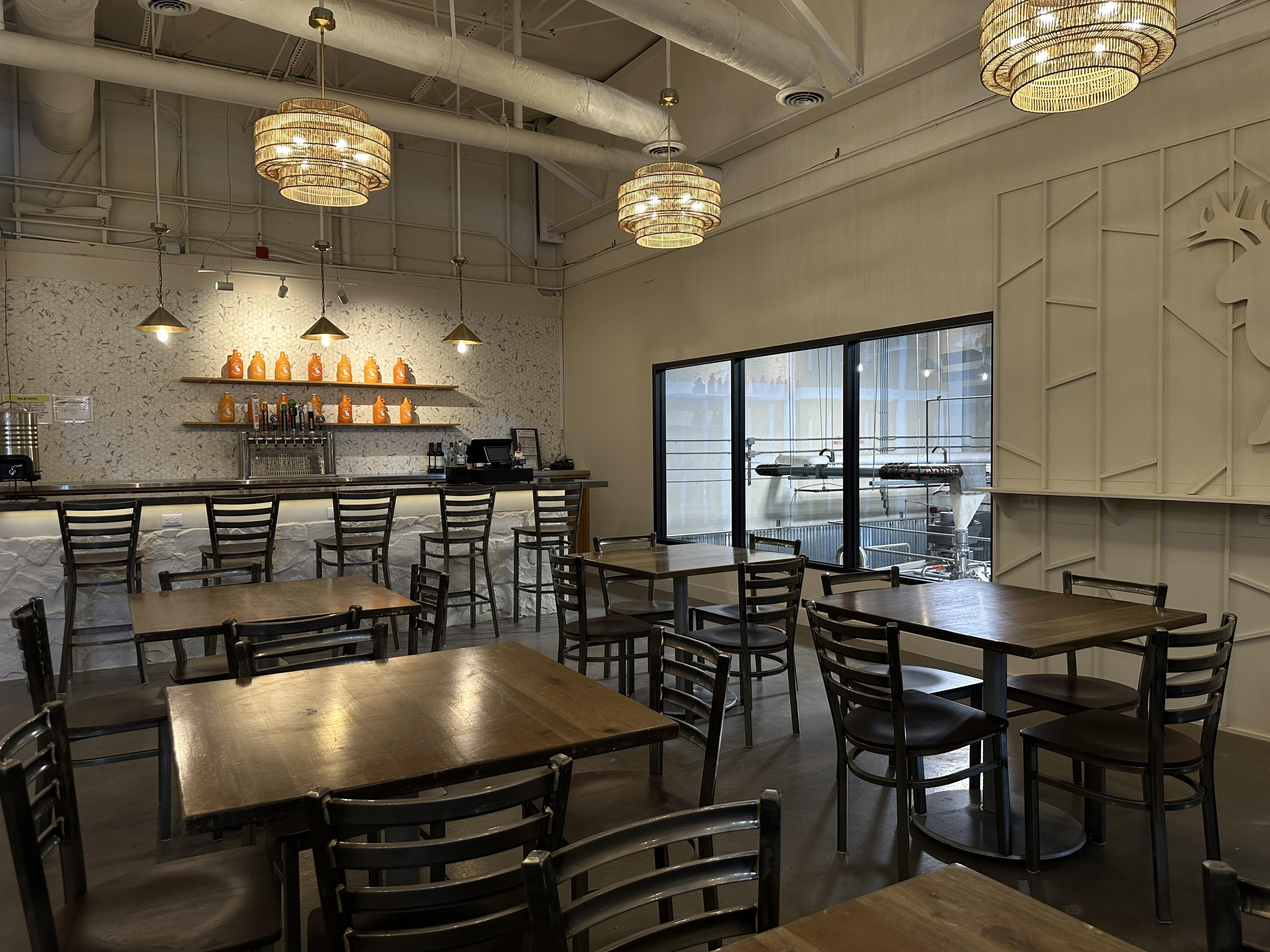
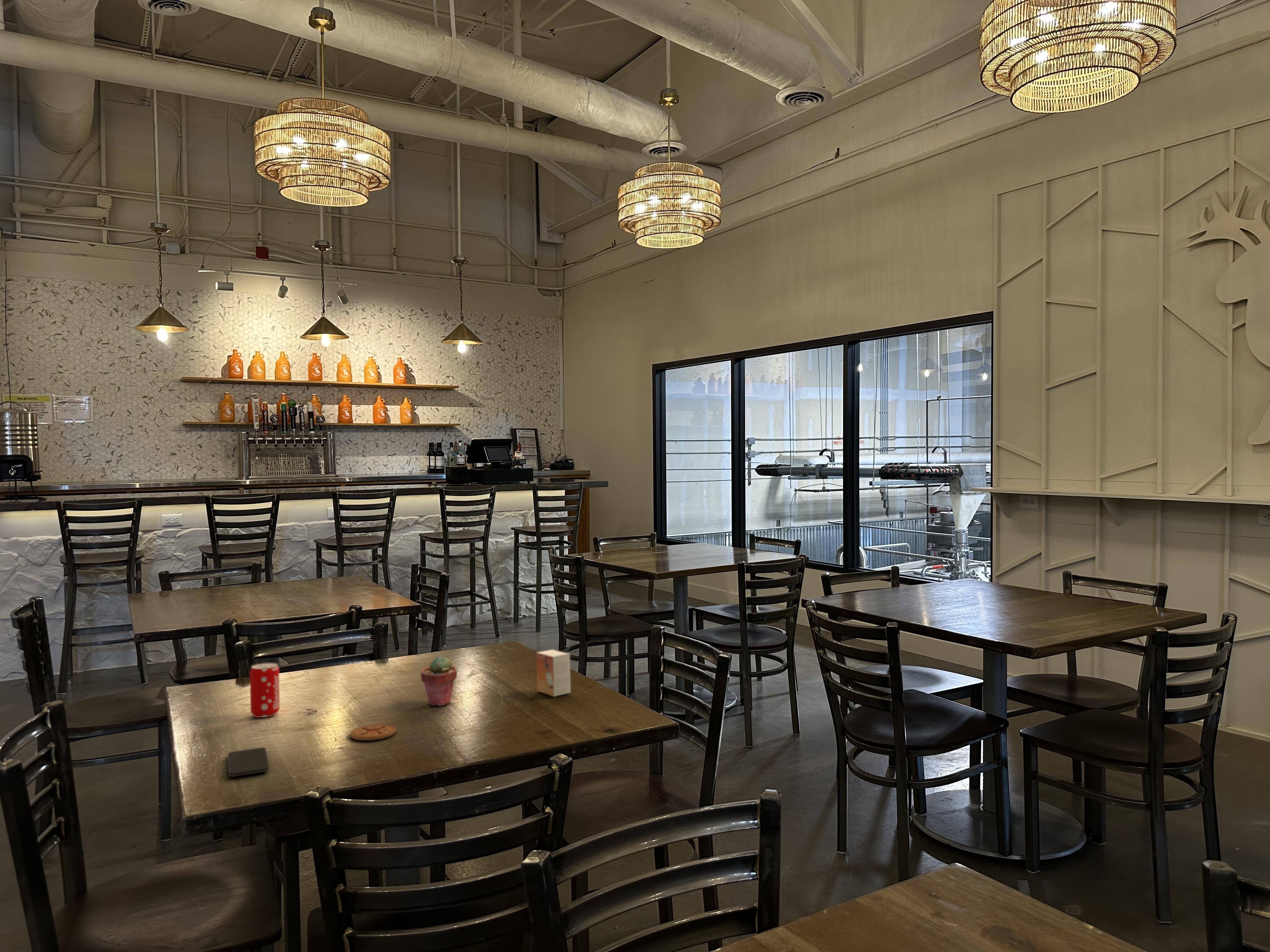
+ beverage can (265, 690)
+ potted succulent (439, 679)
+ smartphone (248, 761)
+ coaster (373, 732)
+ small box (553, 672)
